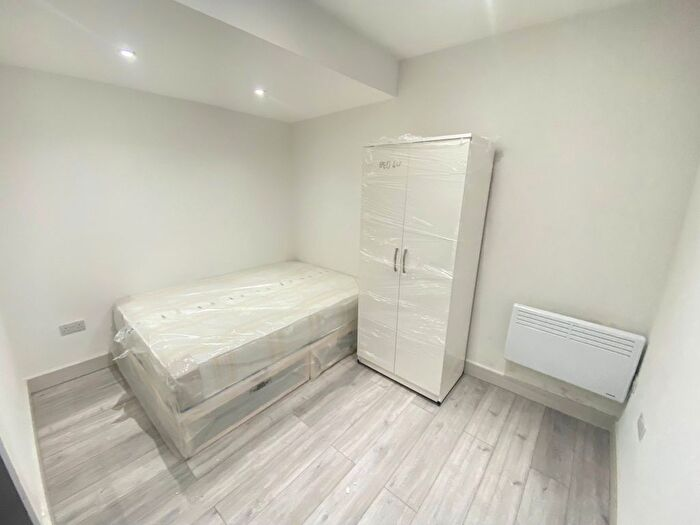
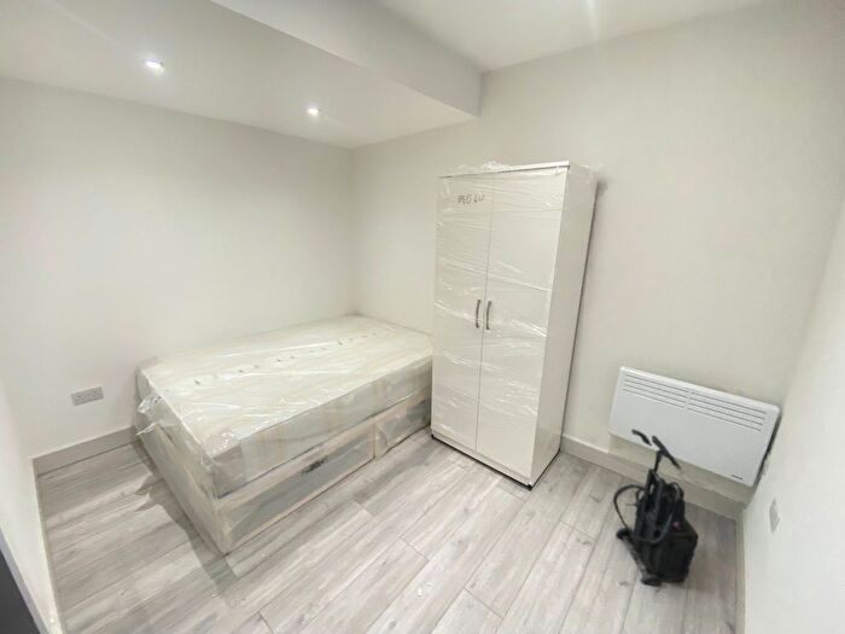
+ vacuum cleaner (657, 502)
